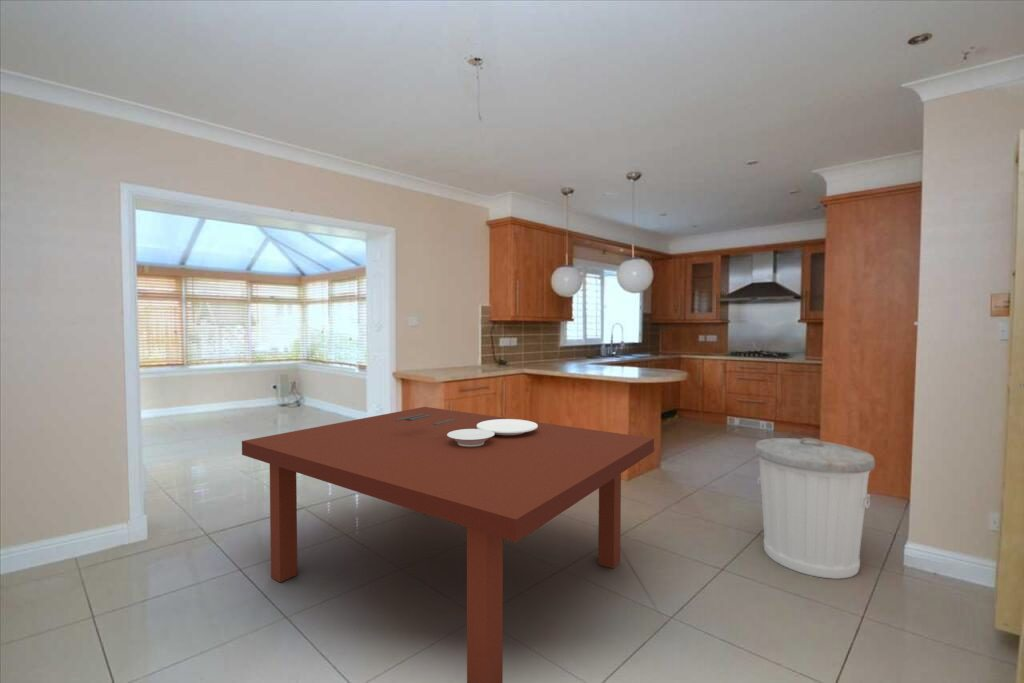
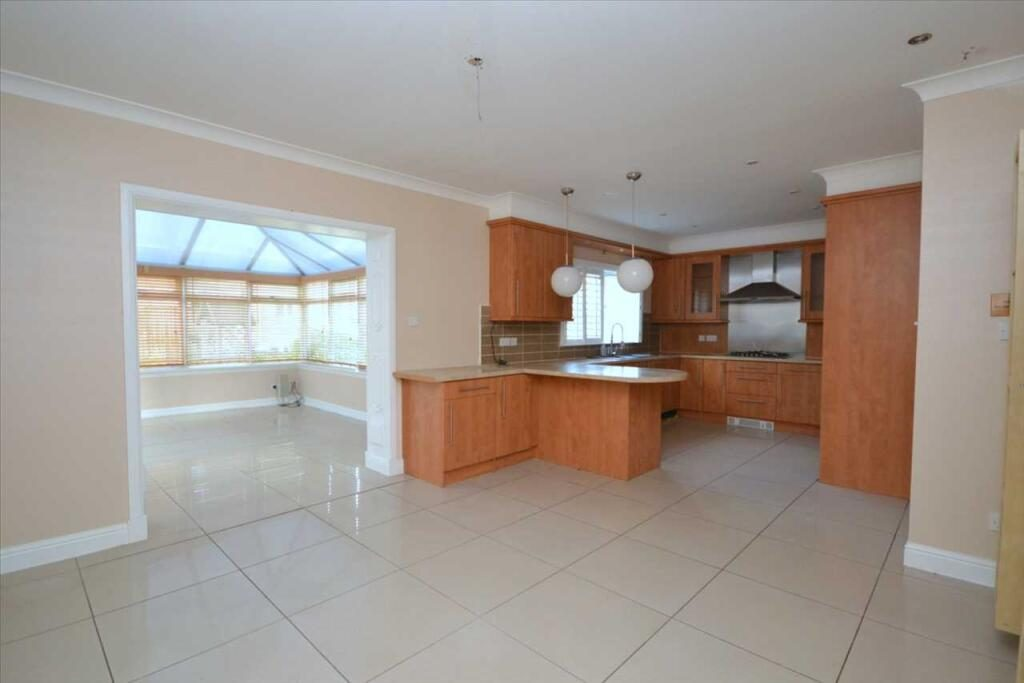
- dining table (451, 494)
- trash can (810, 498)
